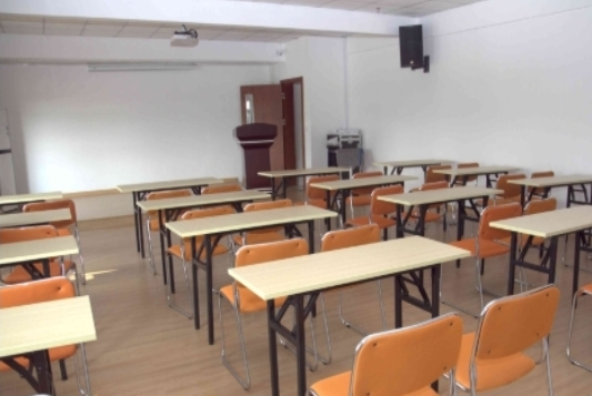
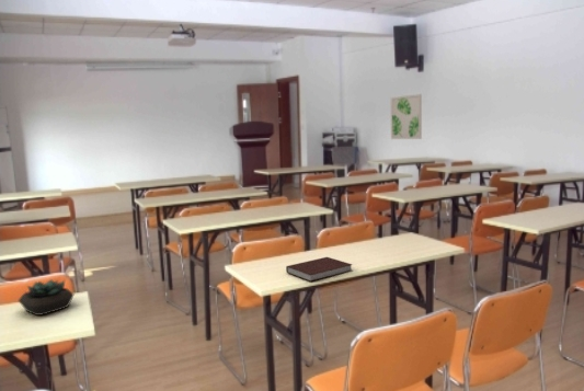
+ succulent plant (46, 295)
+ notebook (319, 268)
+ wall art (405, 117)
